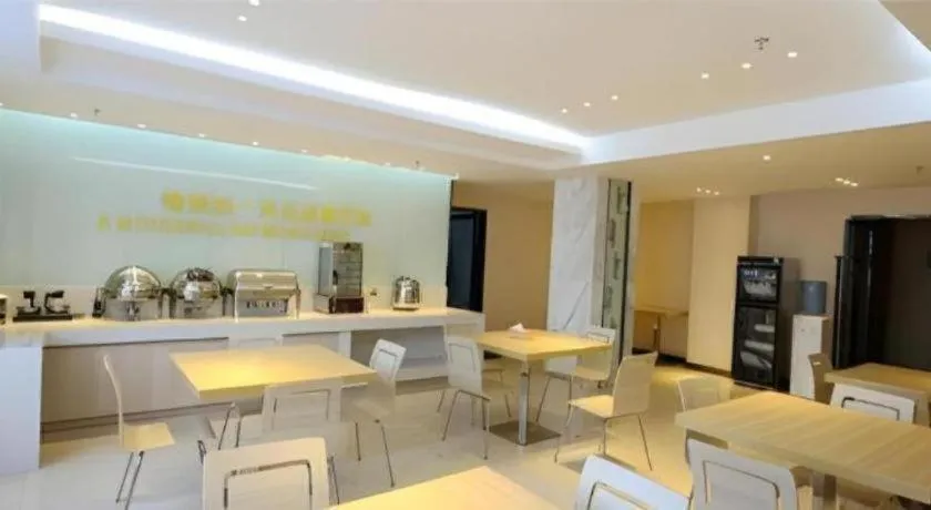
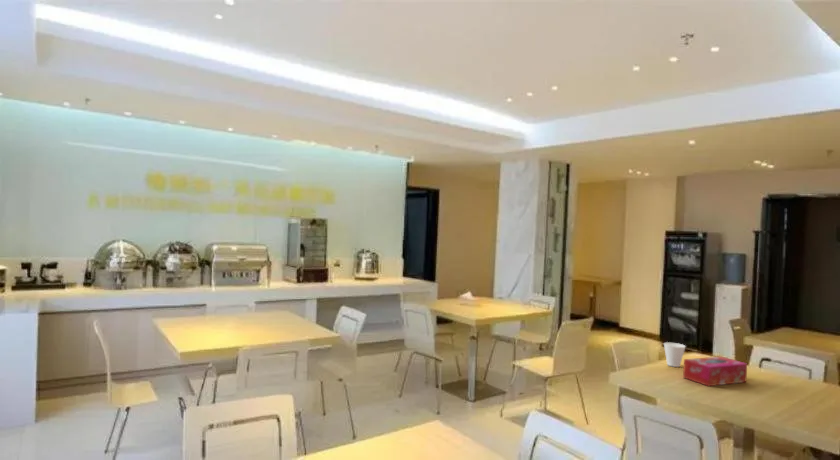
+ tissue box (715, 370)
+ cup (674, 355)
